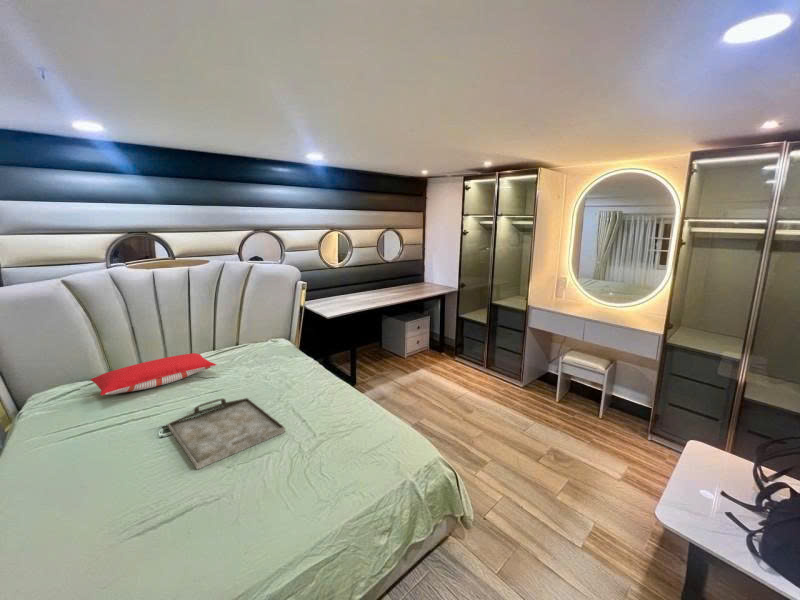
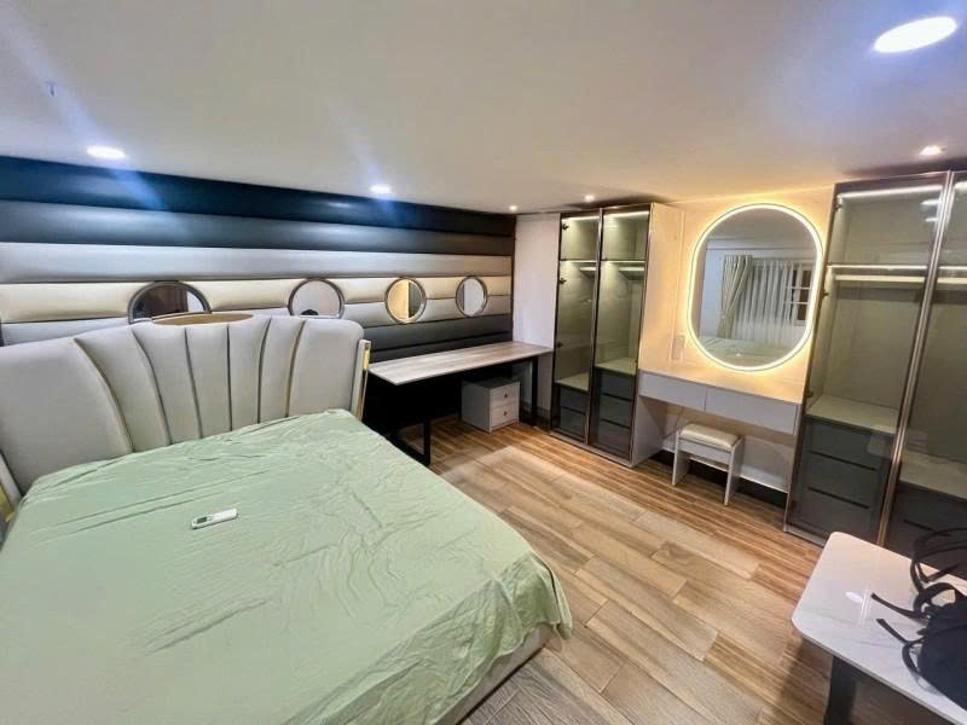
- pillow (157, 372)
- serving tray (226, 423)
